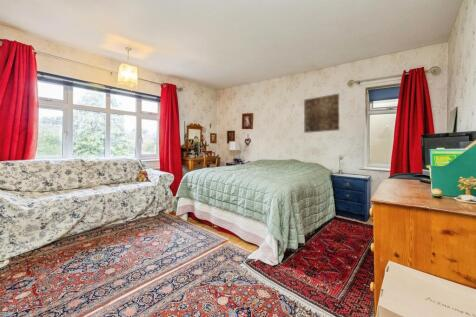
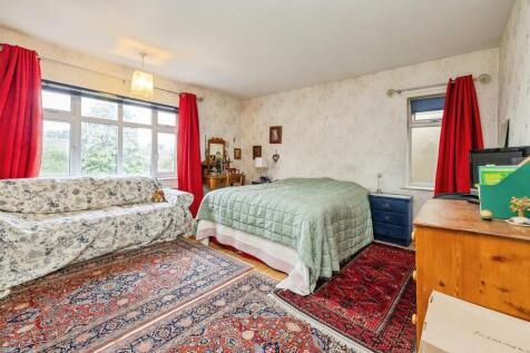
- wall art (321, 114)
